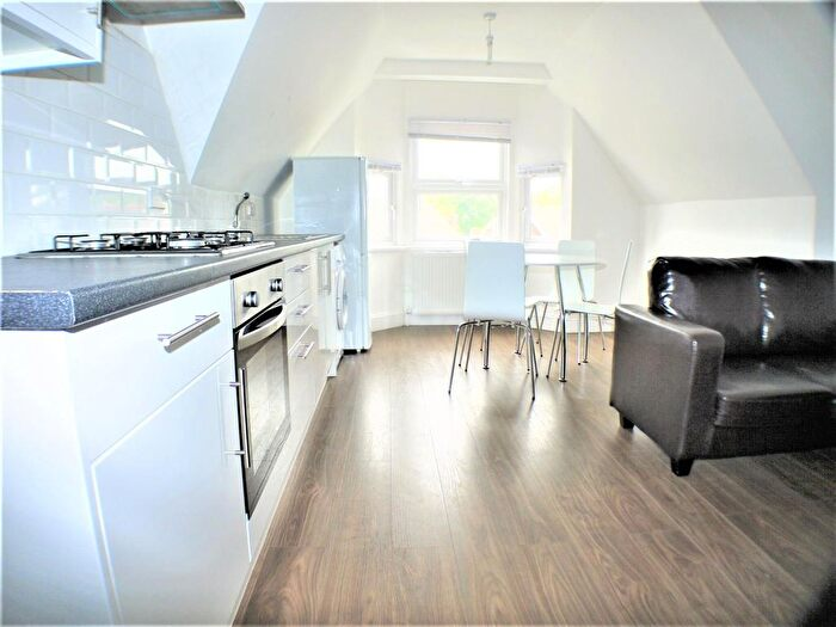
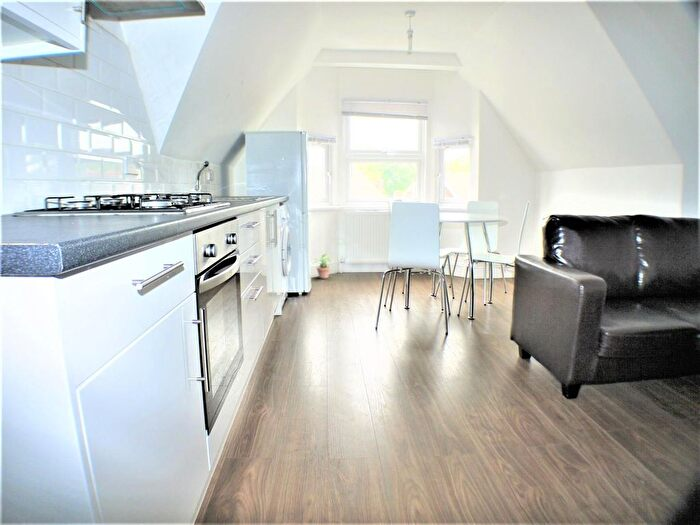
+ potted plant (321, 265)
